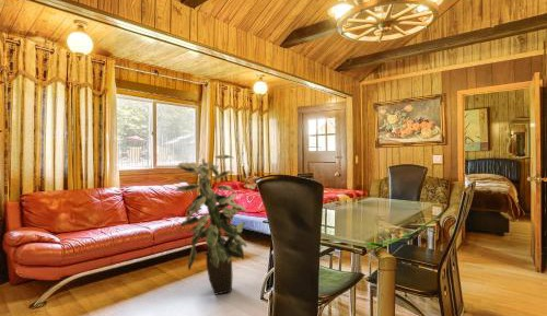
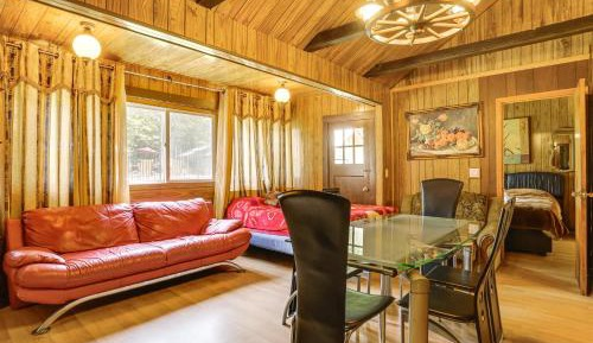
- indoor plant (216, 223)
